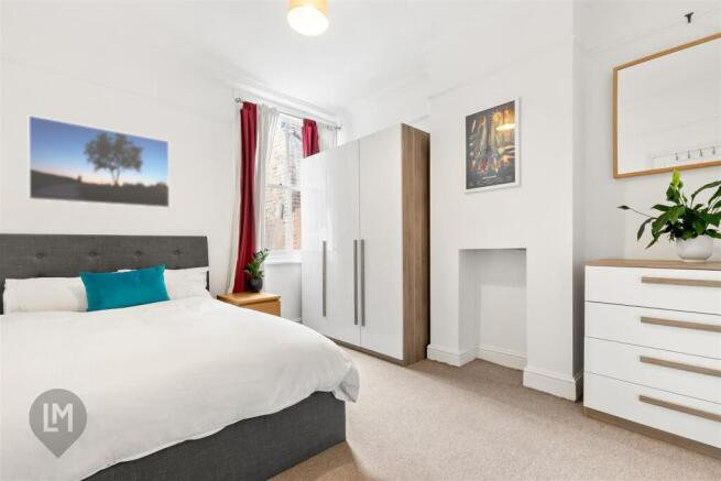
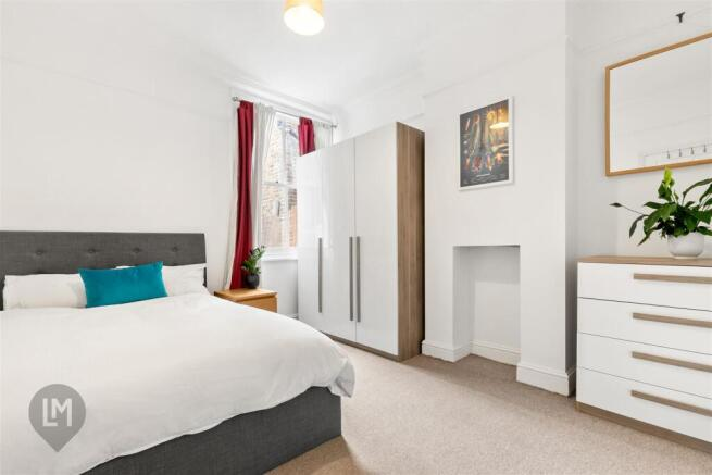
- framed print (107, 166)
